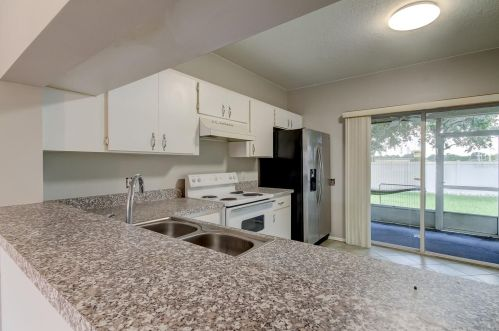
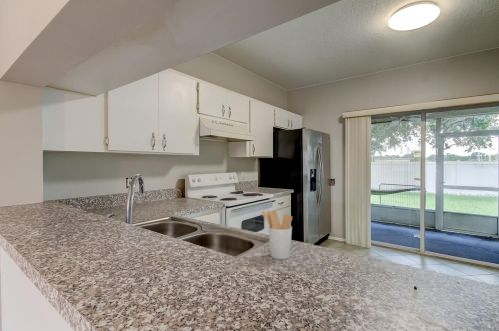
+ utensil holder (276, 232)
